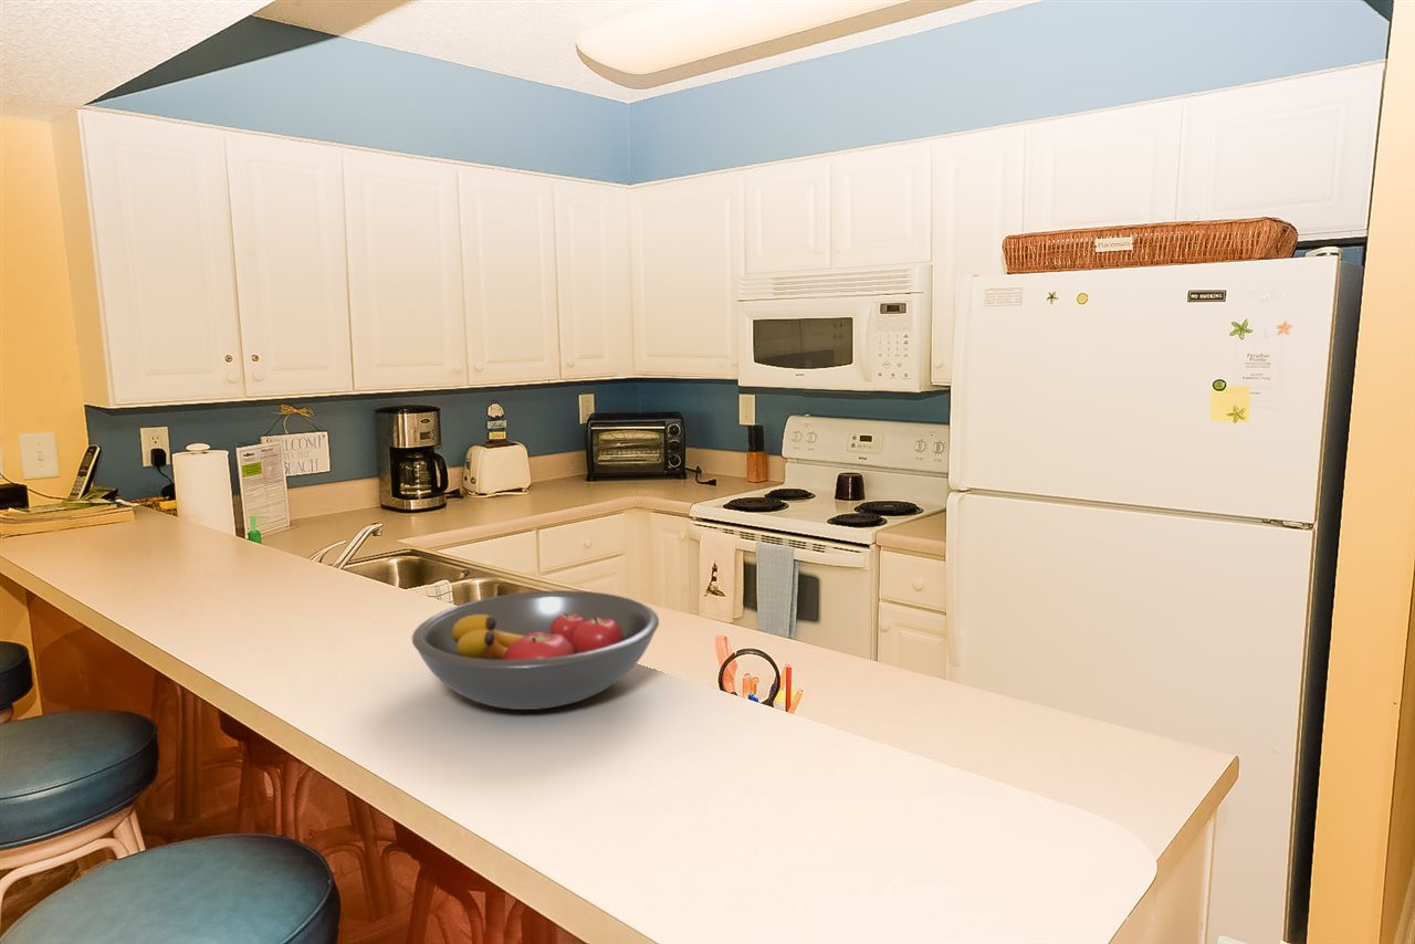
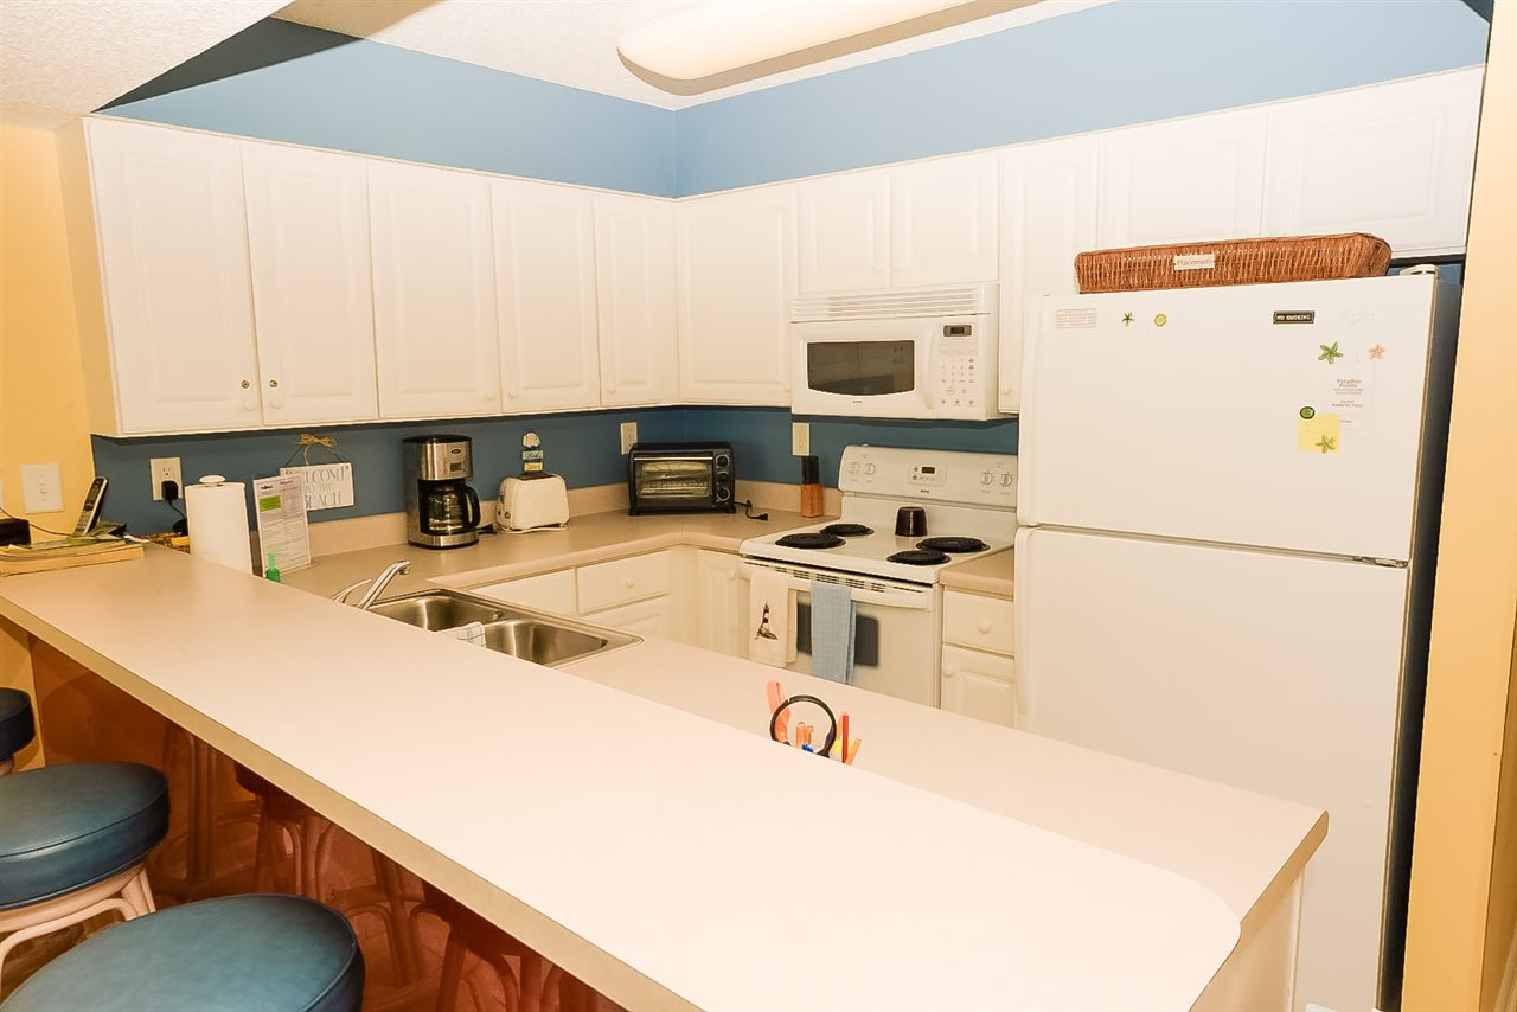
- fruit bowl (539, 647)
